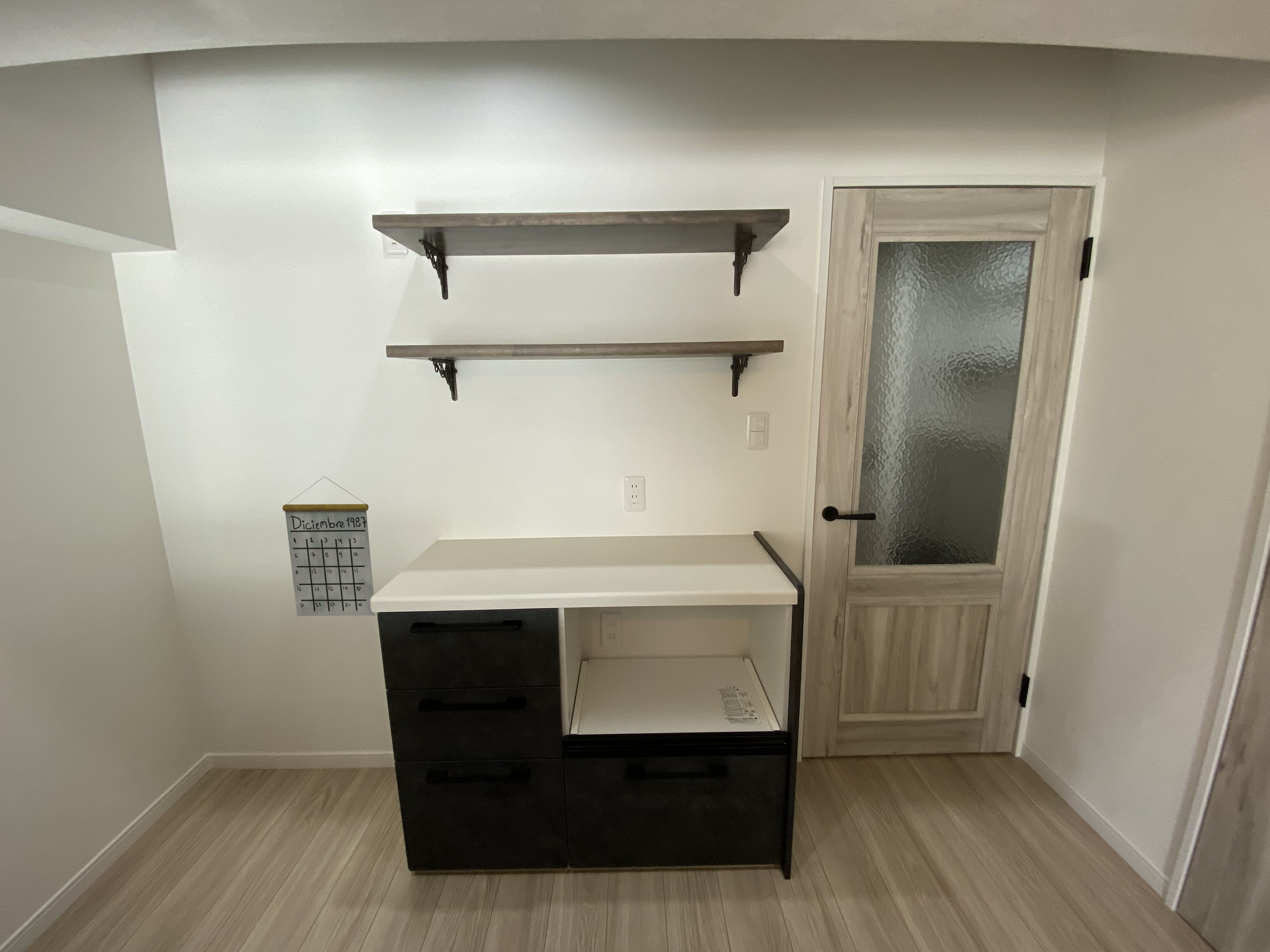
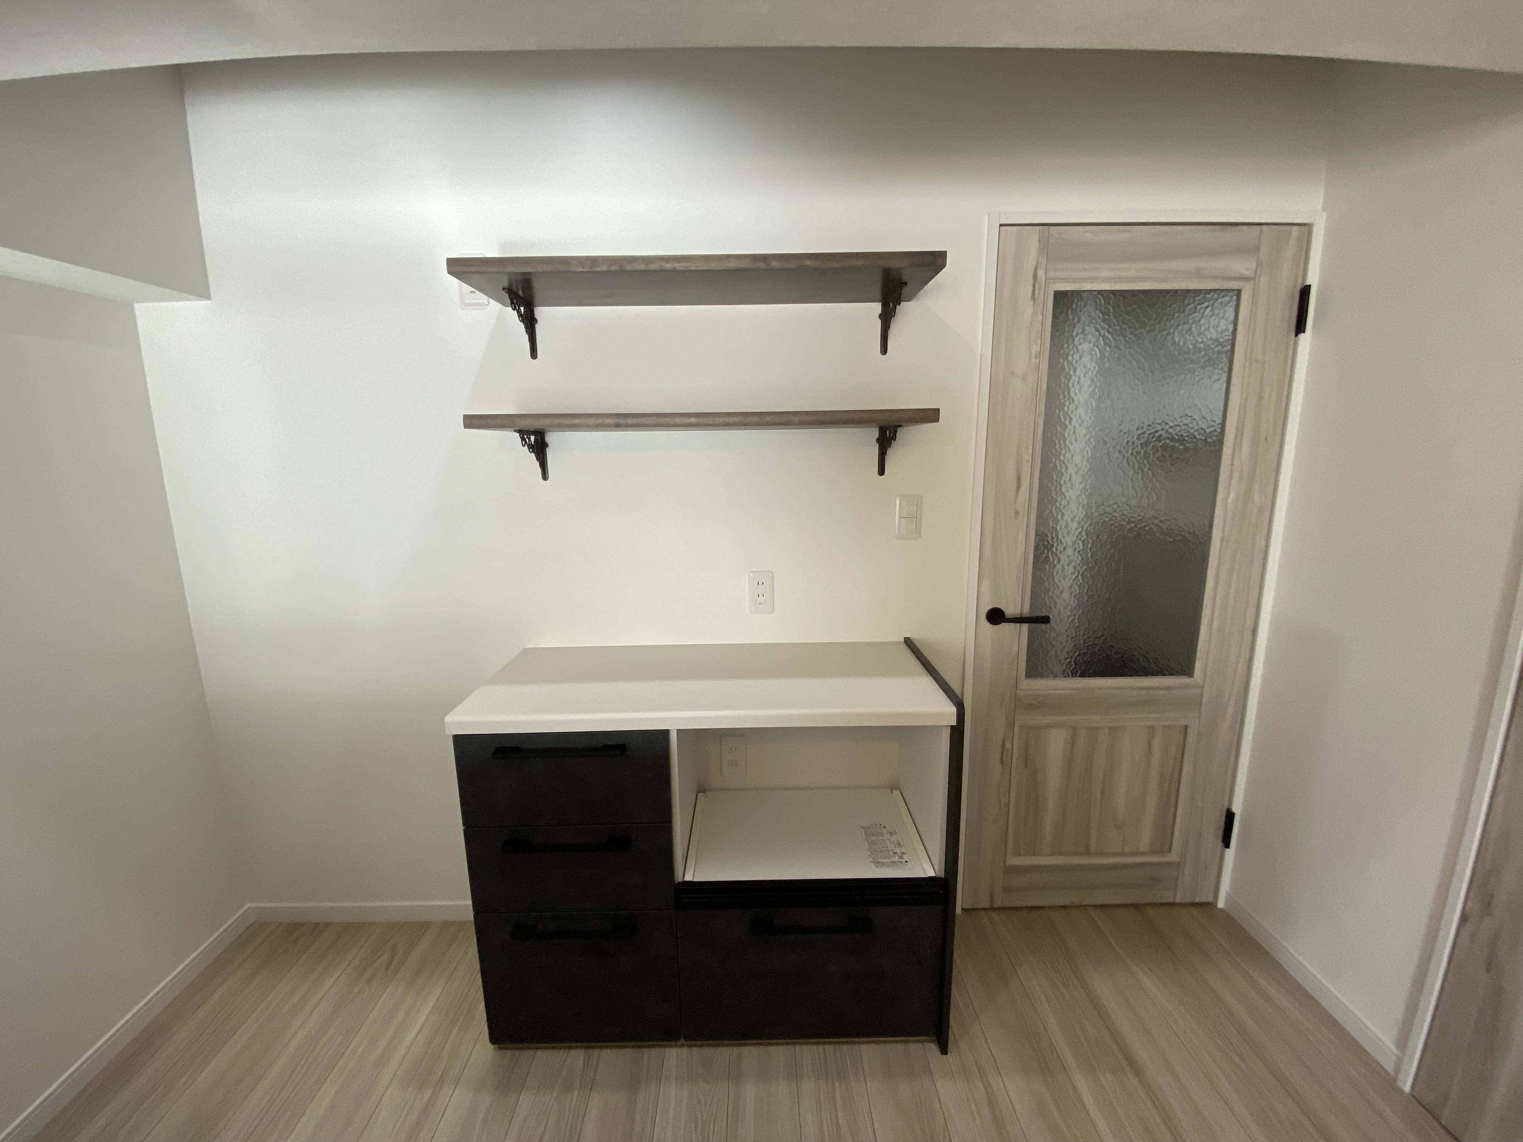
- calendar (330, 547)
